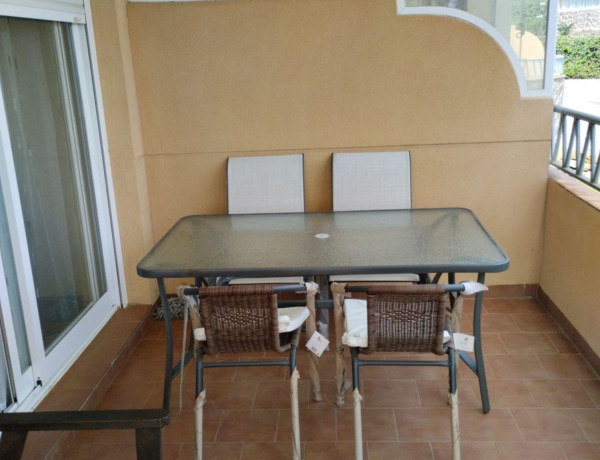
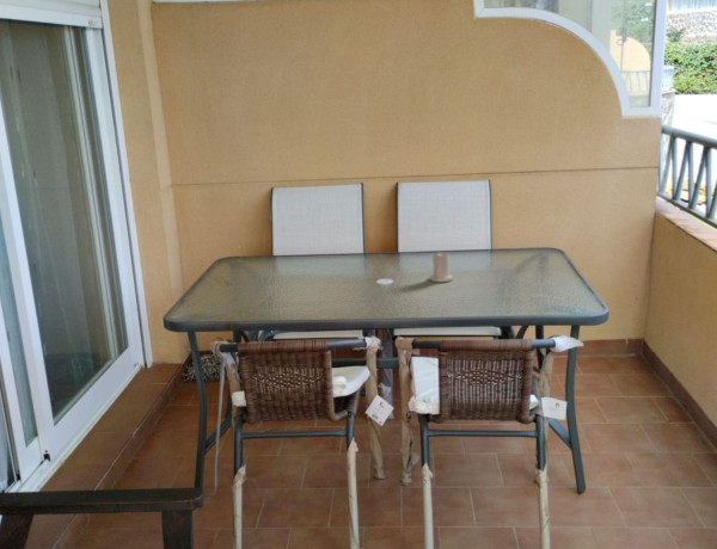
+ candle (441, 264)
